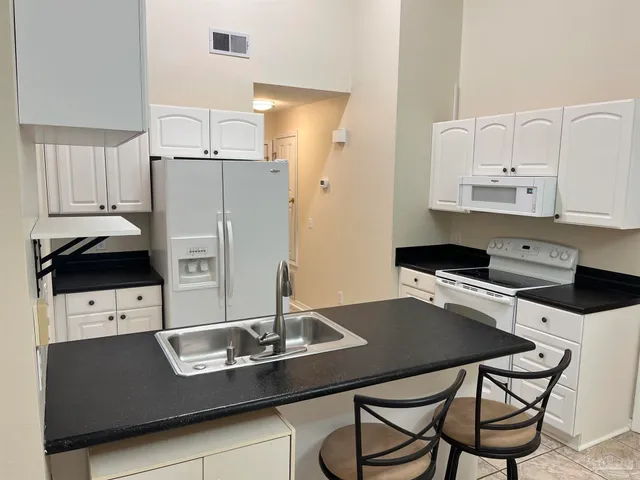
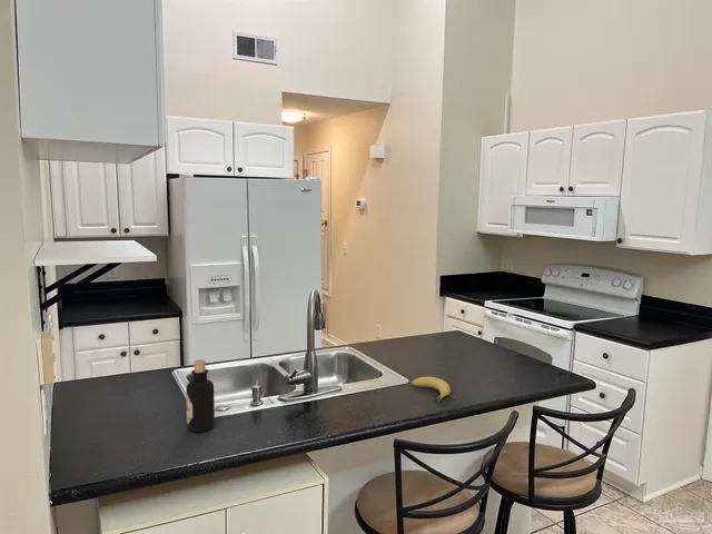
+ fruit (433, 386)
+ bottle (200, 394)
